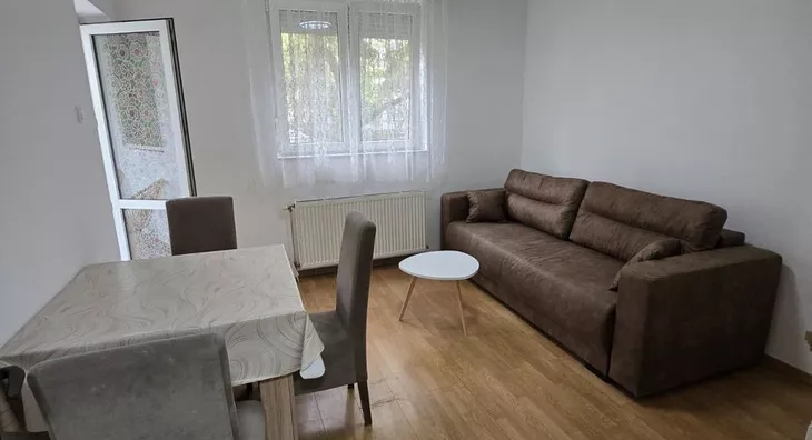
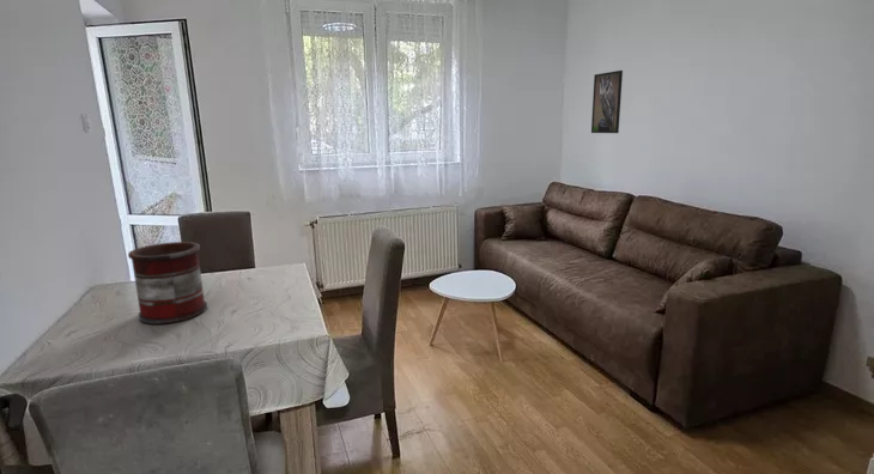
+ plant pot (169, 280)
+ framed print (606, 103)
